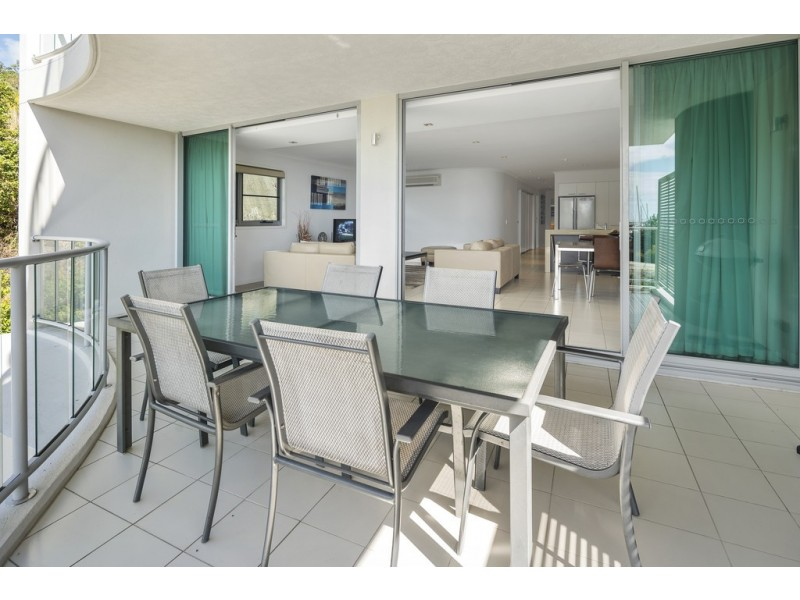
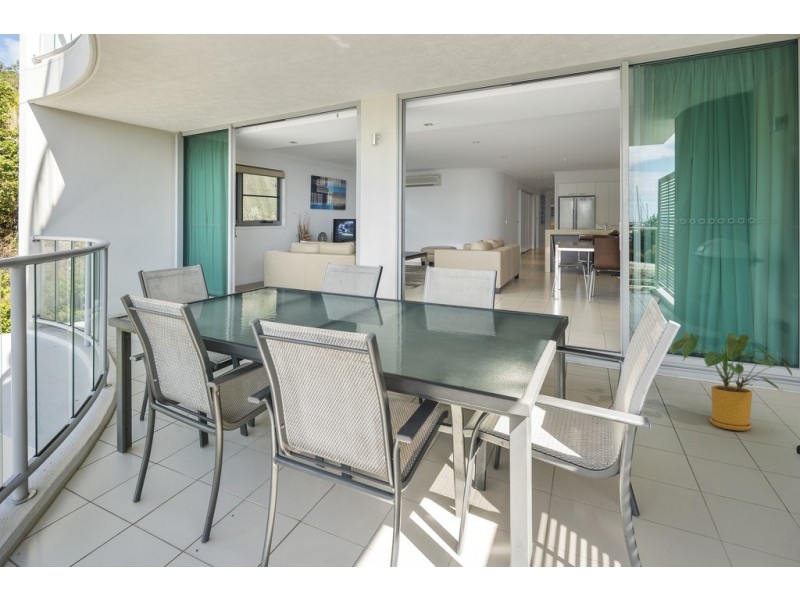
+ house plant (728, 379)
